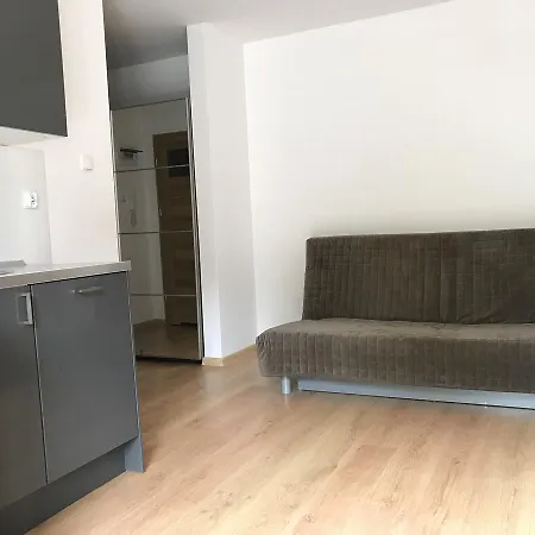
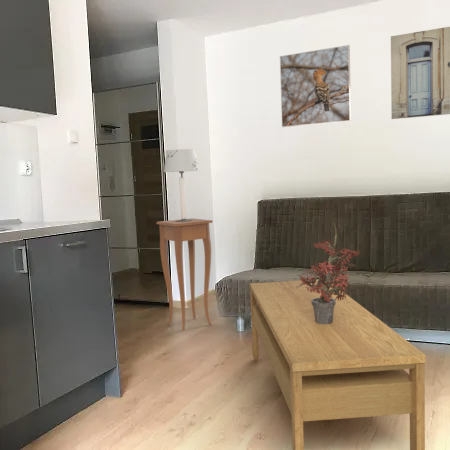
+ side table (183, 274)
+ coffee table (315, 355)
+ wall art (420, 74)
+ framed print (314, 87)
+ table lamp (182, 185)
+ potted plant (326, 272)
